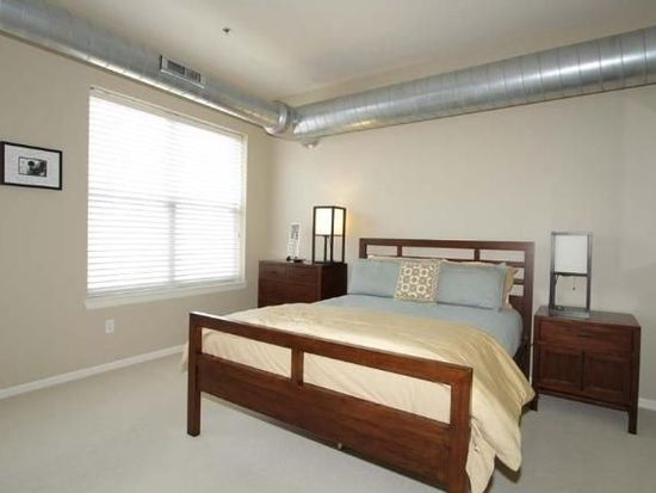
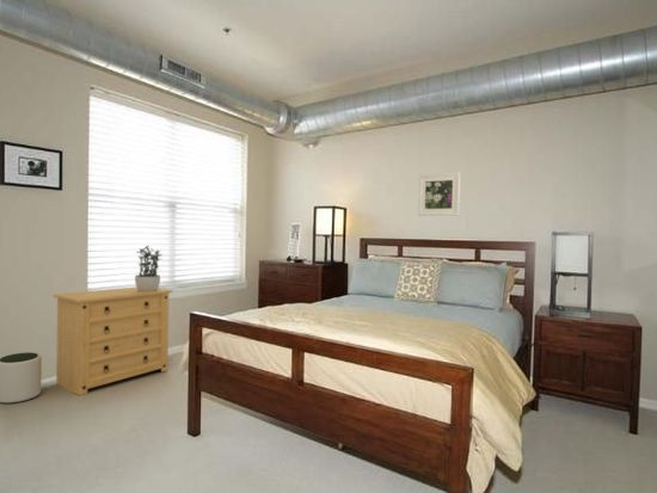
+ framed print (438, 195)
+ dresser (116, 334)
+ plant pot (18, 376)
+ potted plant (148, 267)
